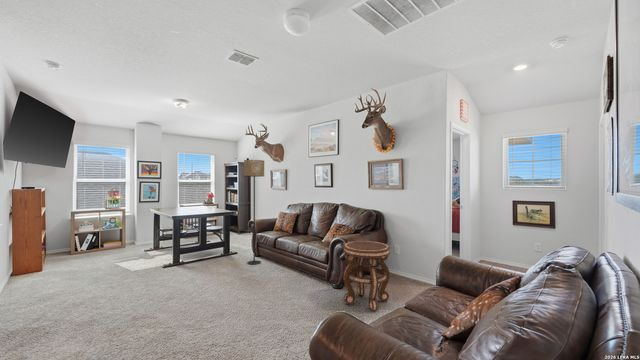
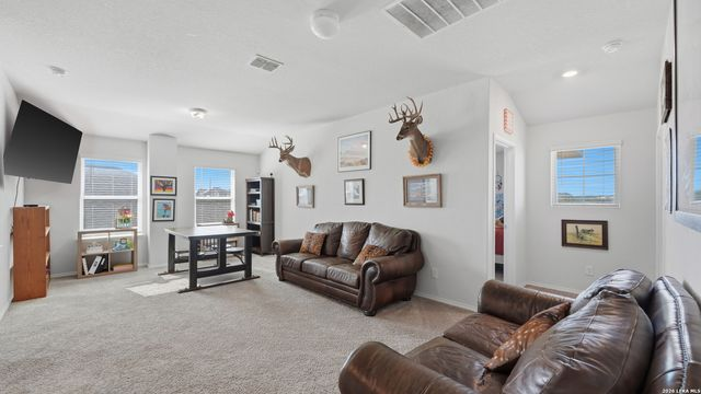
- floor lamp (254, 211)
- side table (366, 270)
